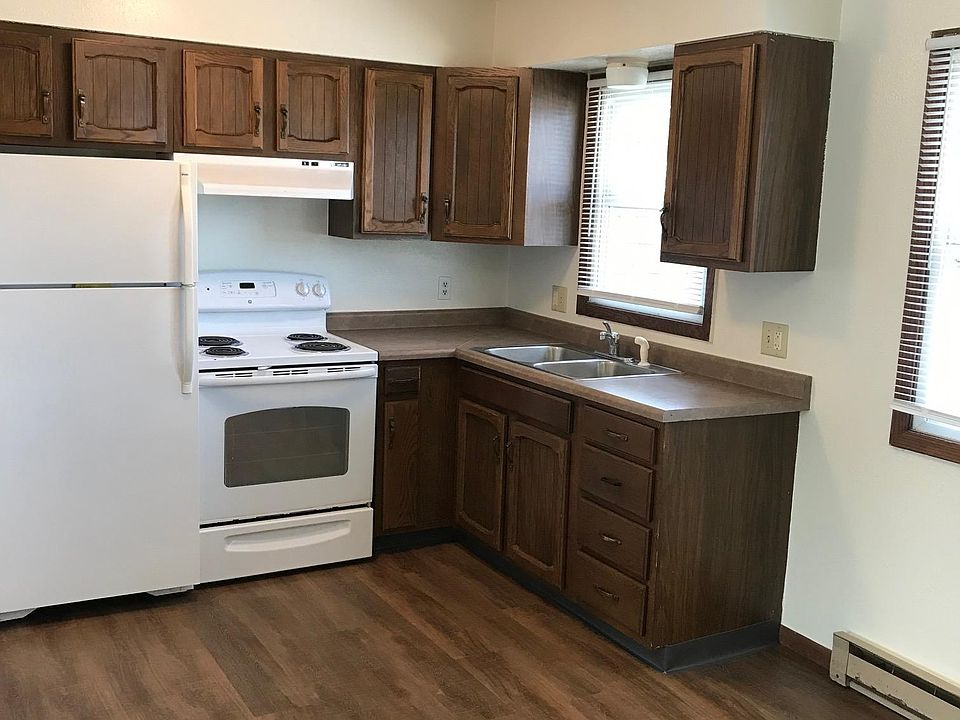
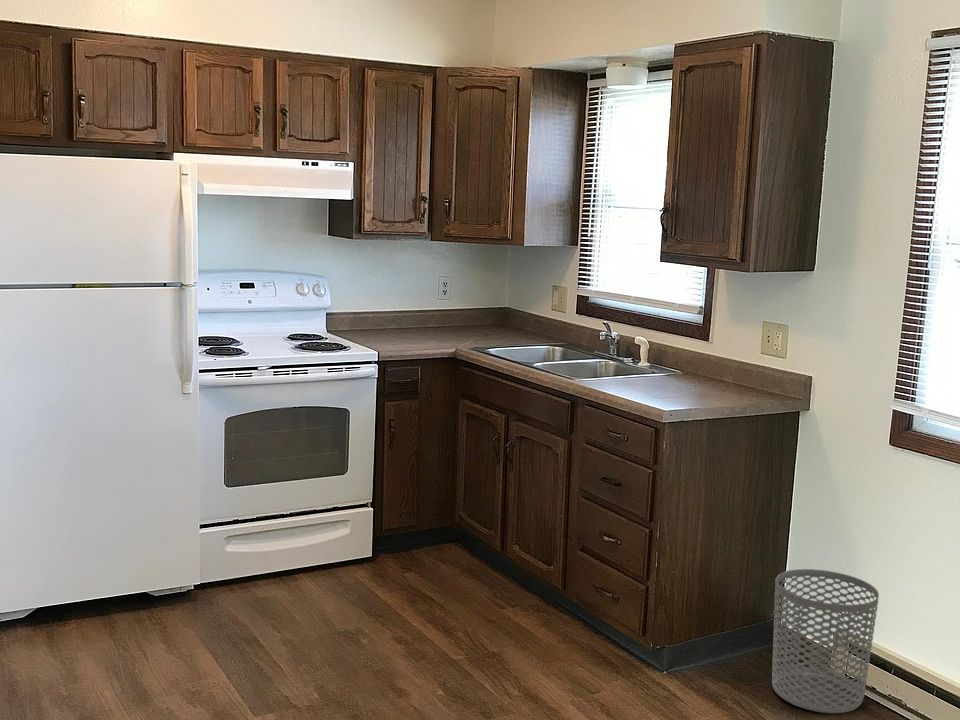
+ waste bin (821, 640)
